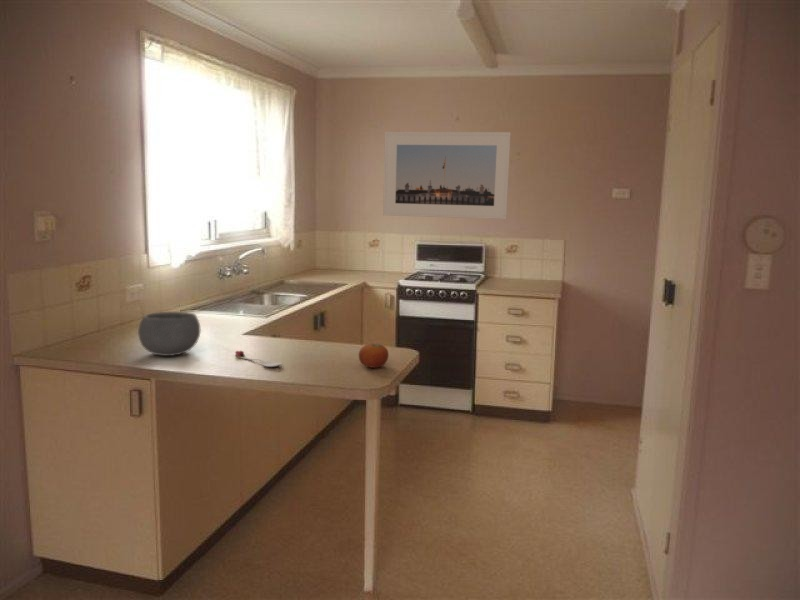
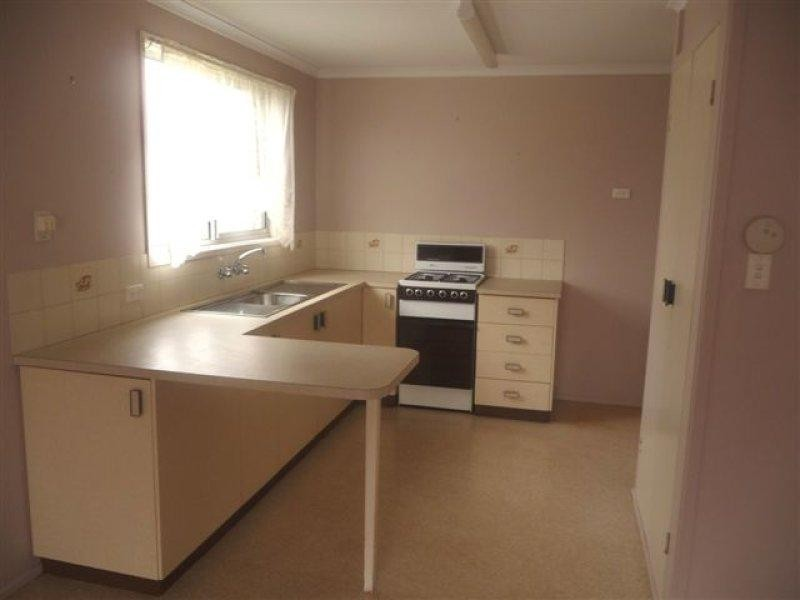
- fruit (373, 355)
- spoon (257, 359)
- bowl (170, 334)
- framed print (445, 175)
